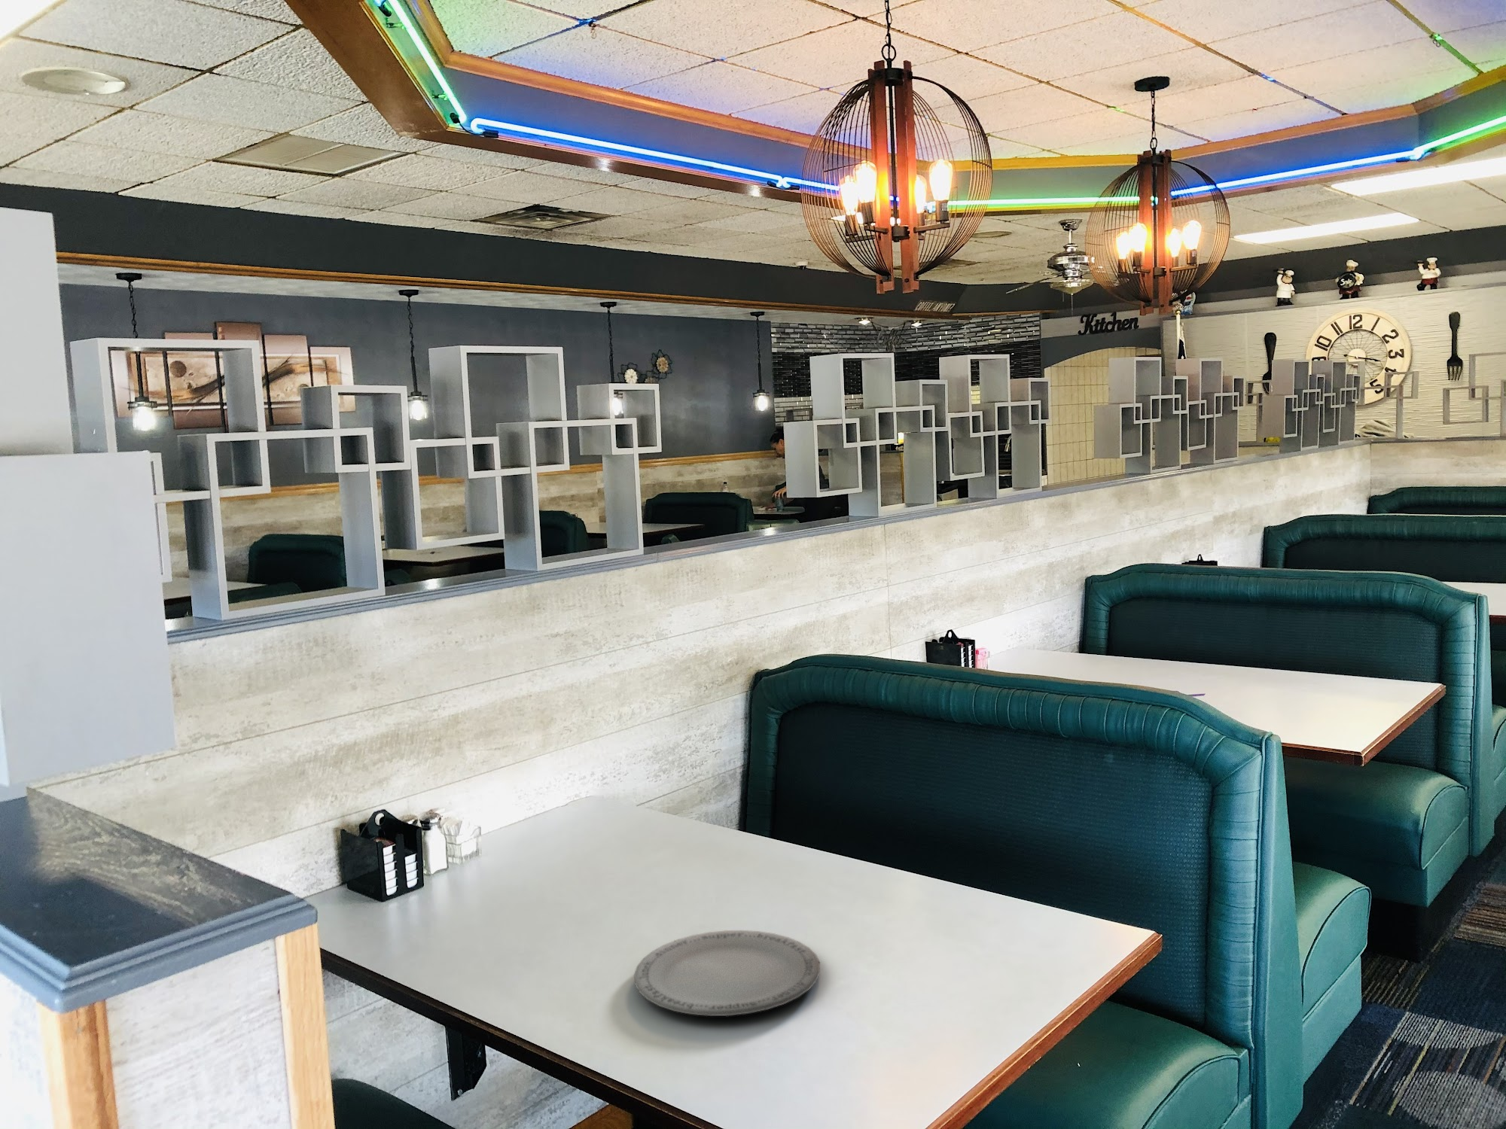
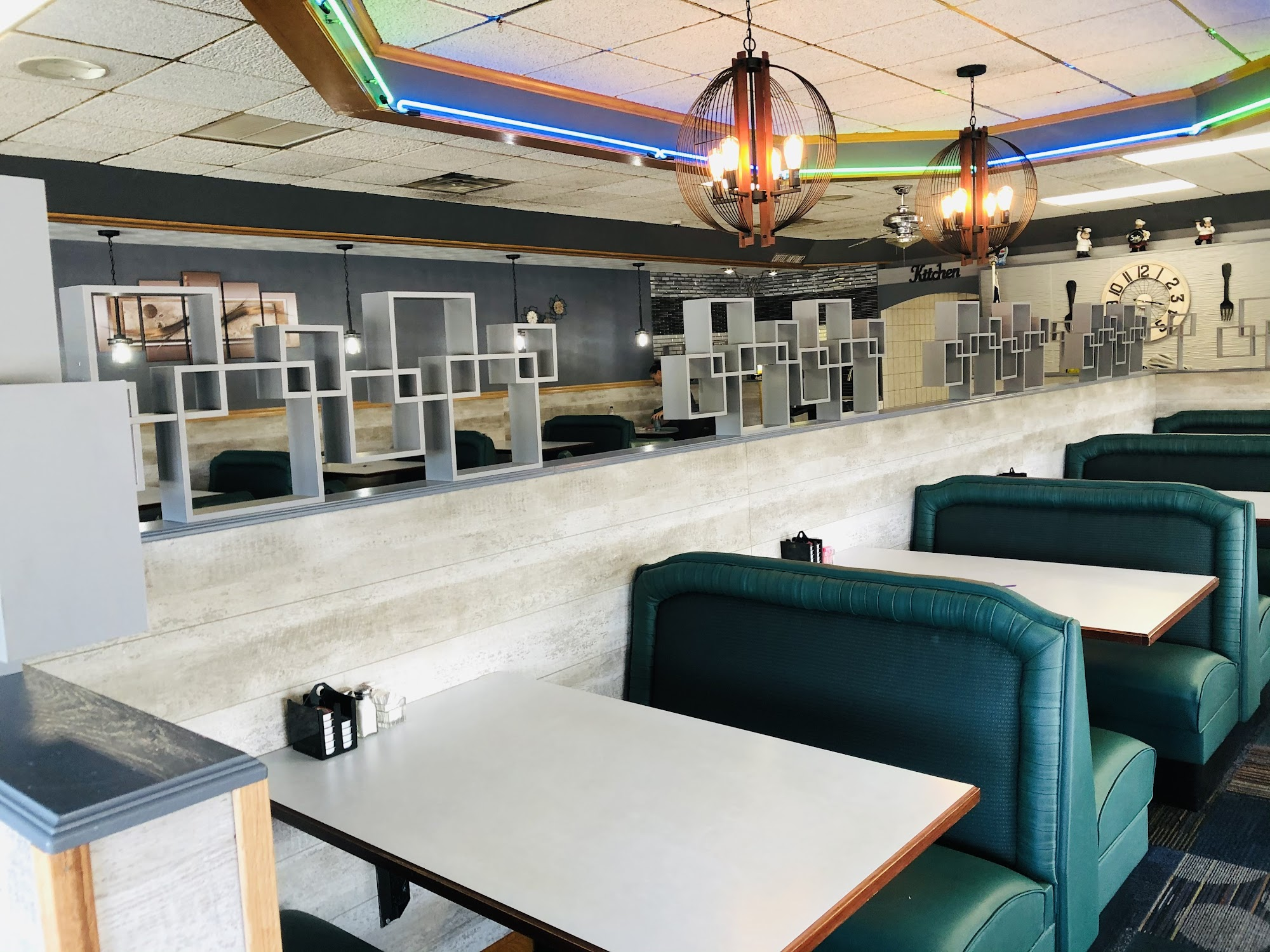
- plate (727, 974)
